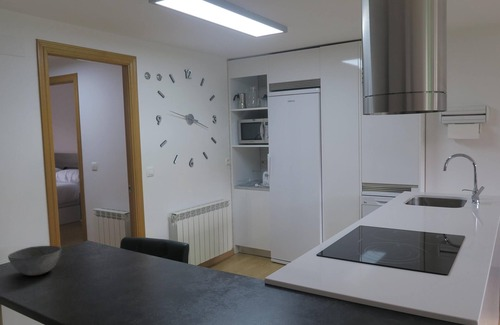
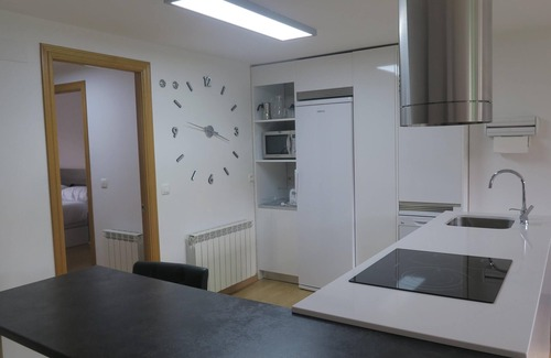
- bowl (36, 262)
